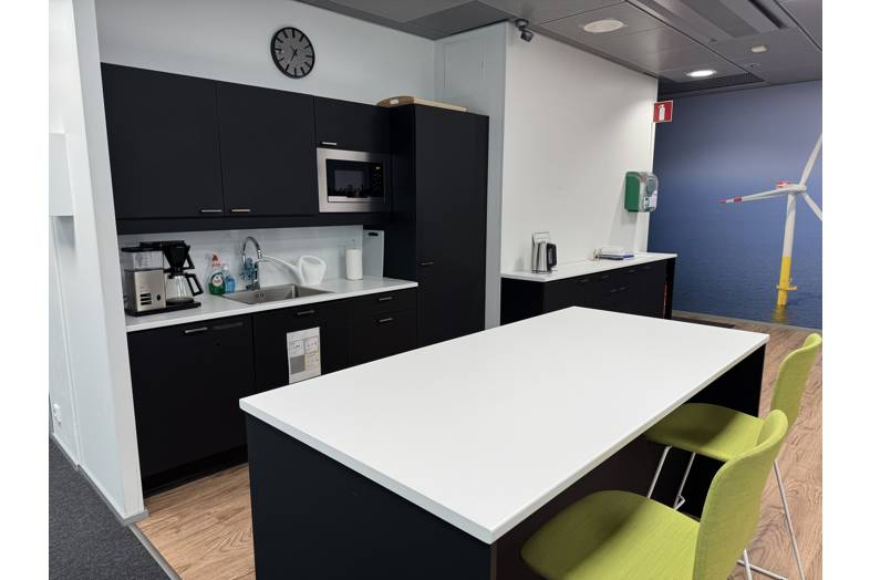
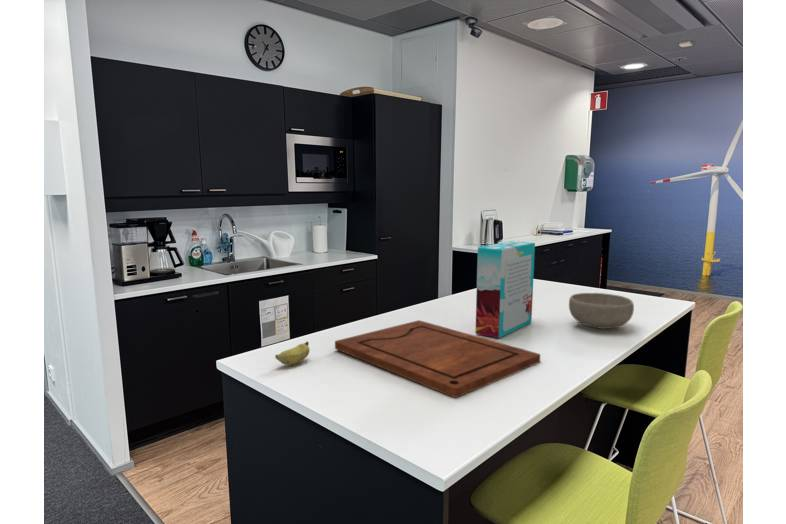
+ cereal box (506, 286)
+ bowl (600, 312)
+ cutting board (433, 351)
+ banana (294, 355)
